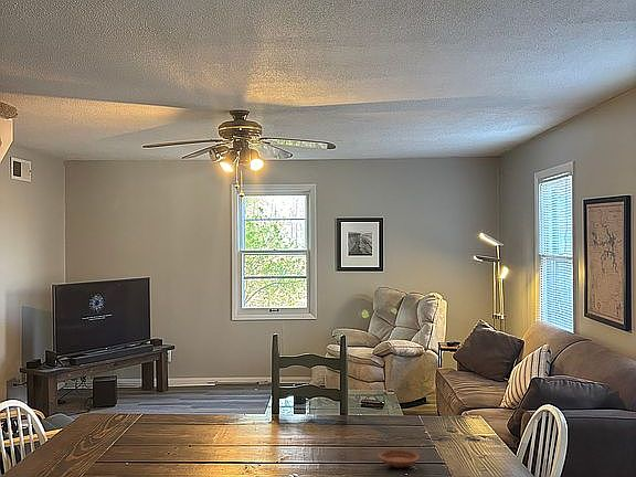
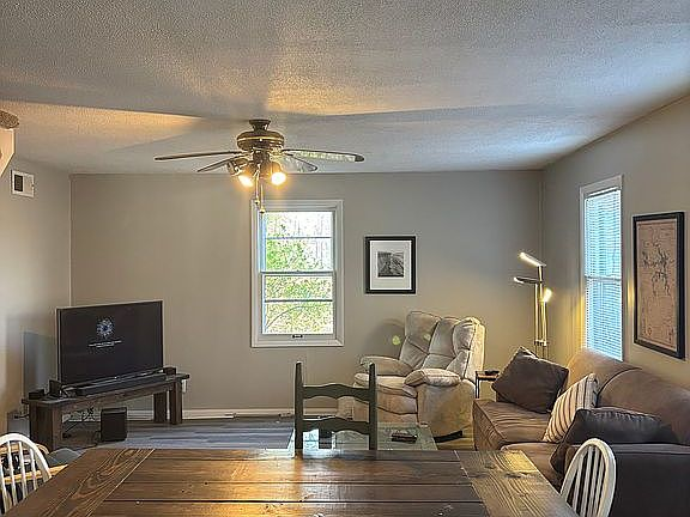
- plate (399, 459)
